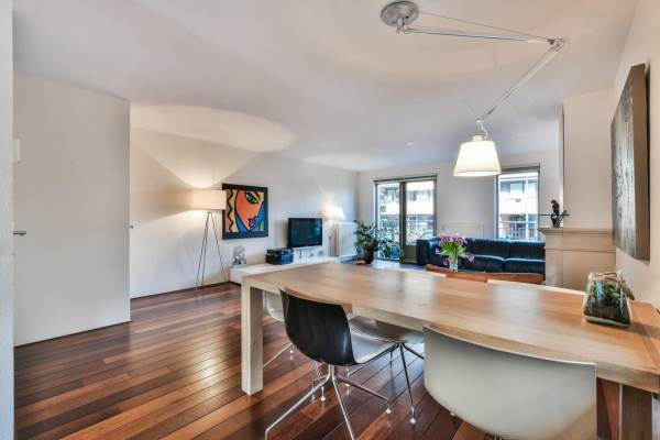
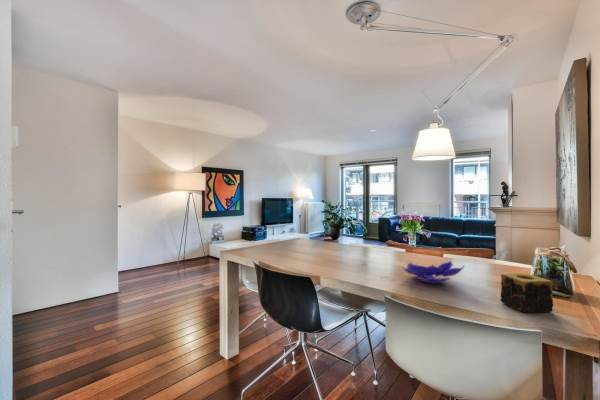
+ candle (525, 292)
+ decorative bowl (431, 268)
